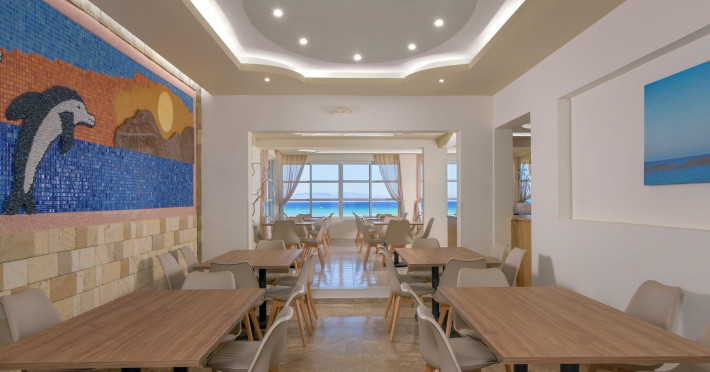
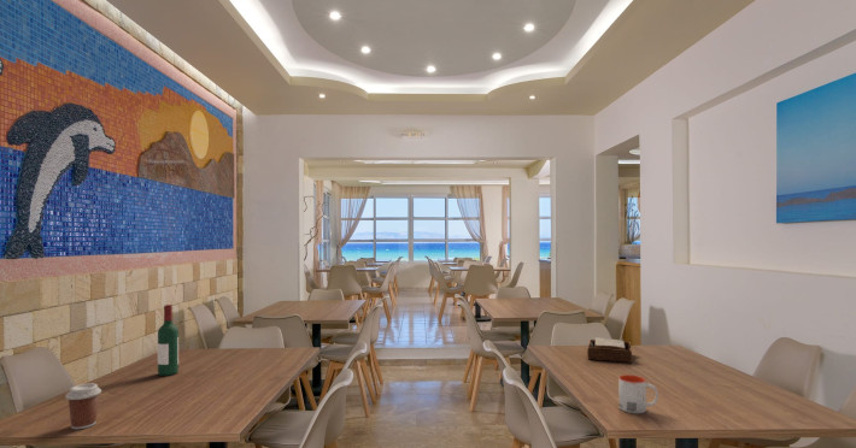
+ mug (638, 394)
+ coffee cup (83, 406)
+ napkin holder (609, 348)
+ wine bottle (168, 338)
